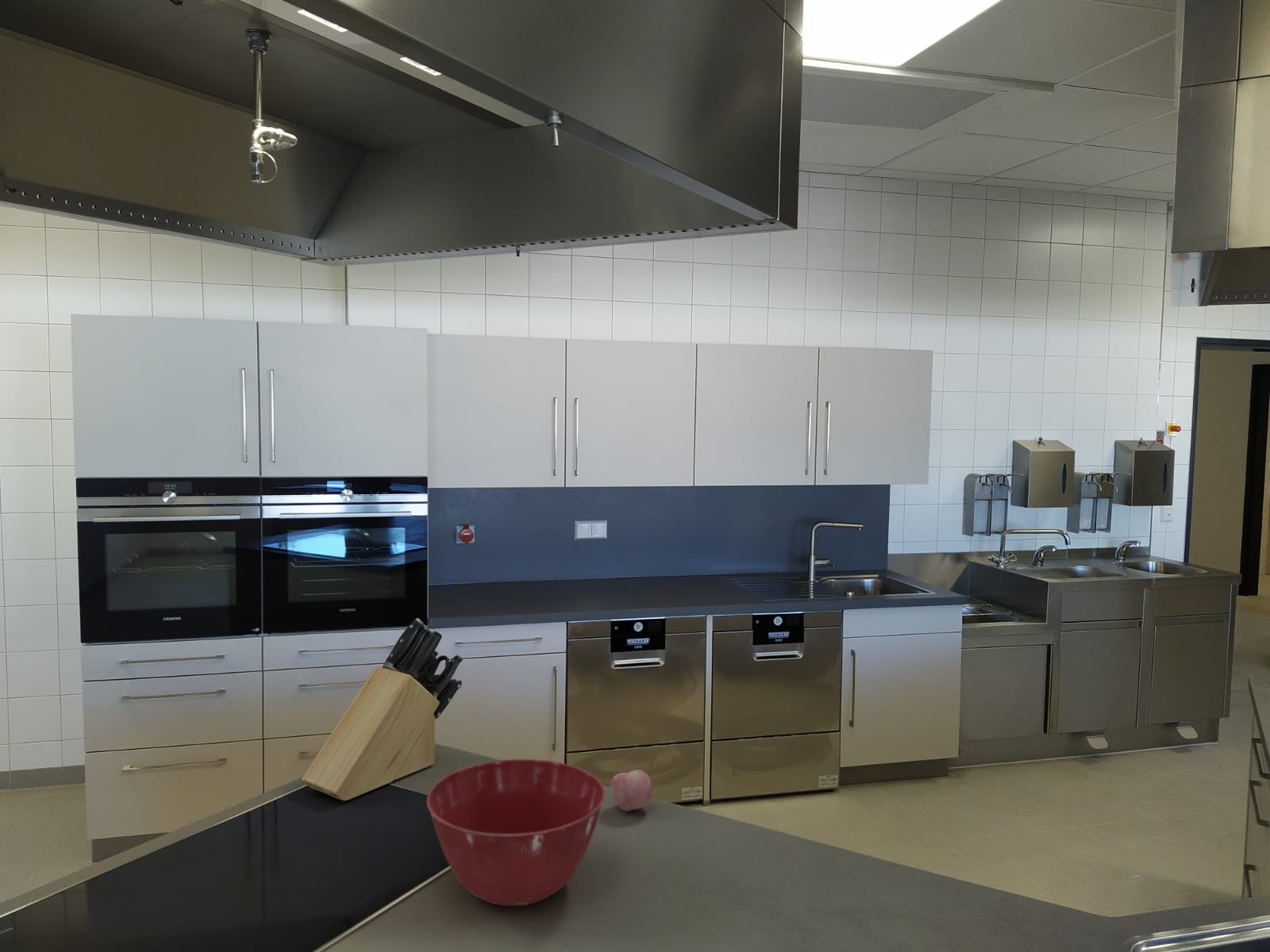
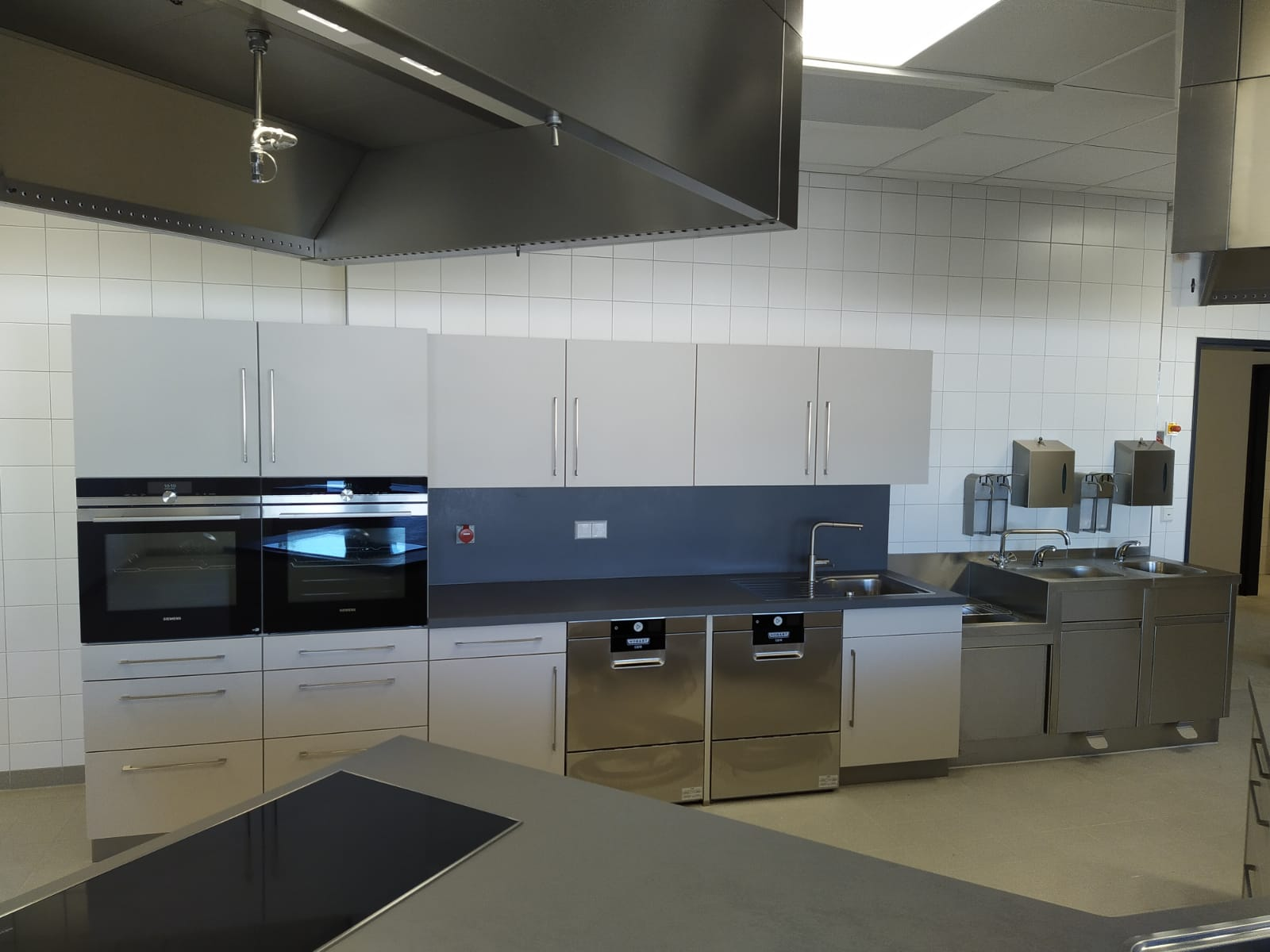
- apple (631, 789)
- knife block (388, 701)
- mixing bowl (517, 838)
